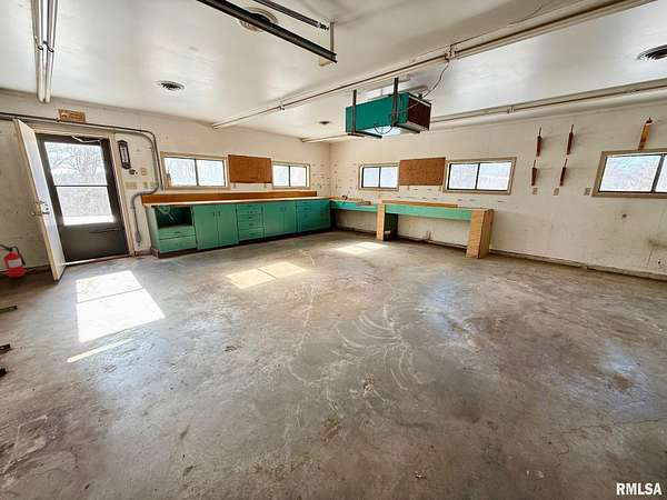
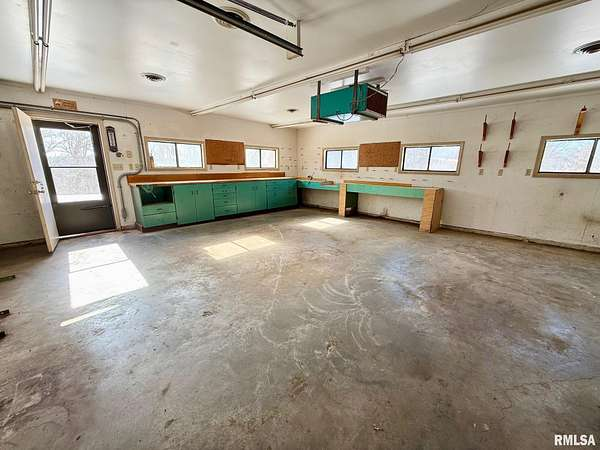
- fire extinguisher (13, 260)
